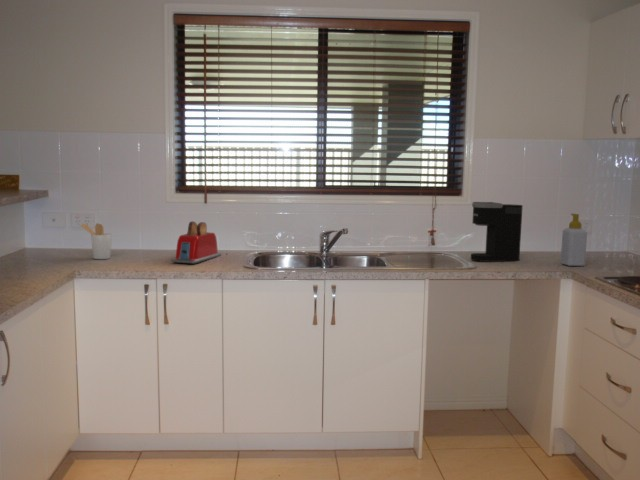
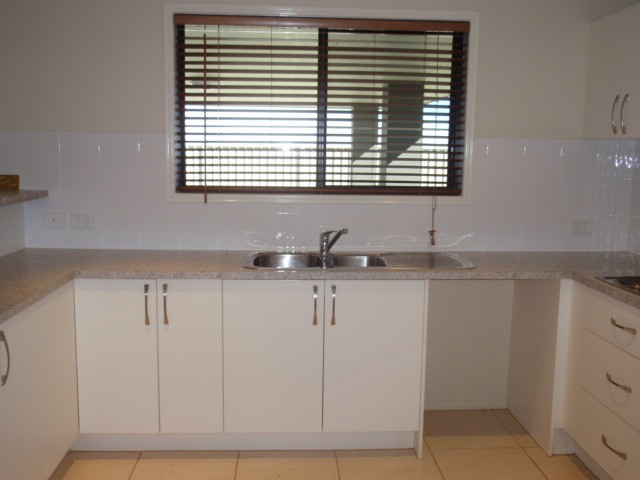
- soap bottle (574, 239)
- utensil holder (96, 240)
- coffee maker (496, 231)
- toaster (197, 240)
